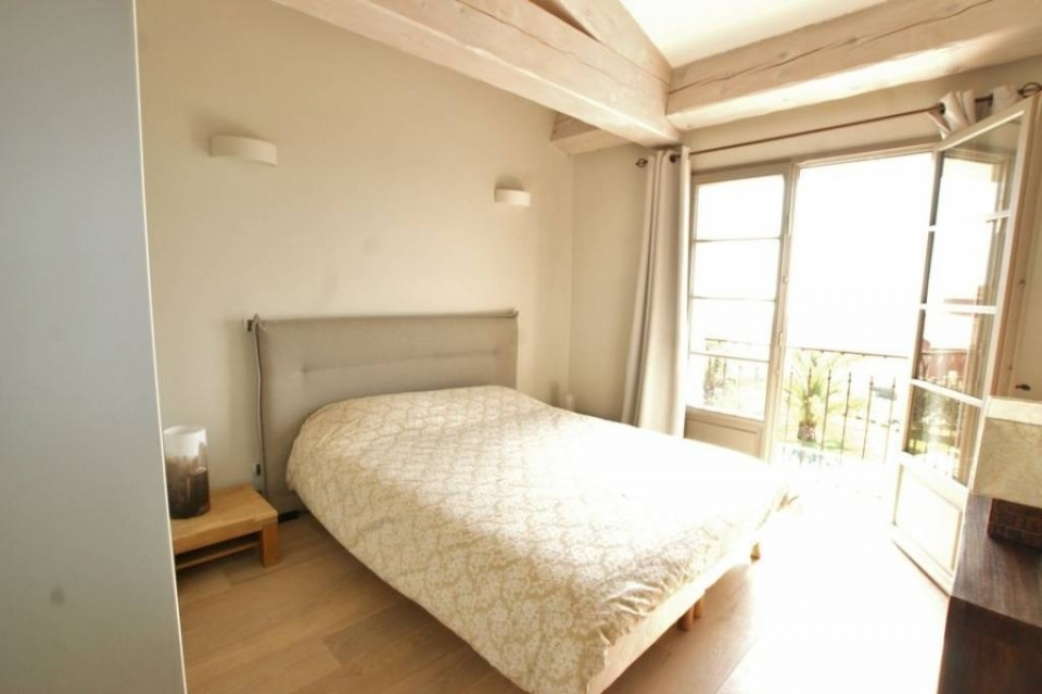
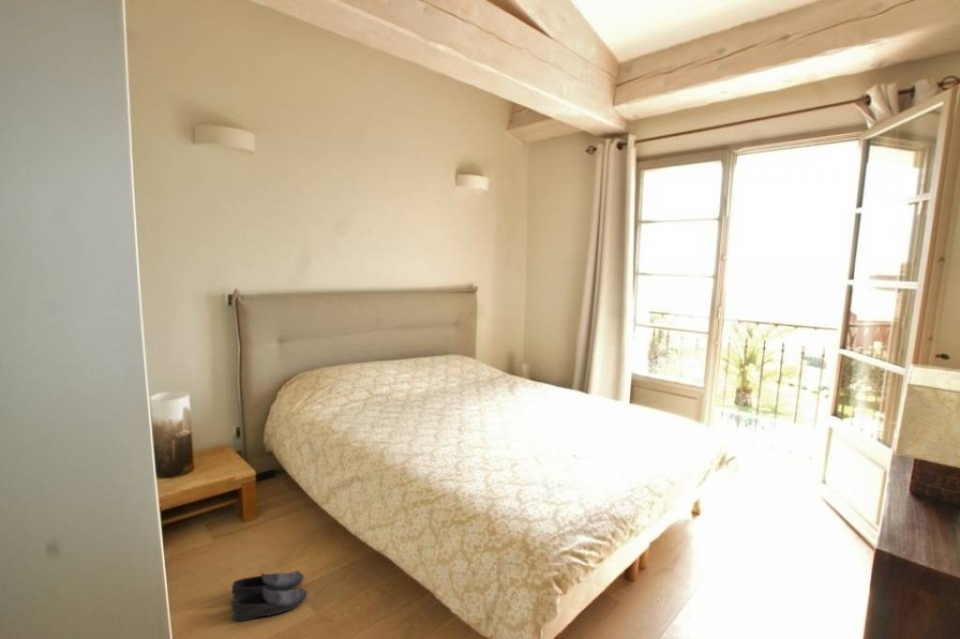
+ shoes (271, 589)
